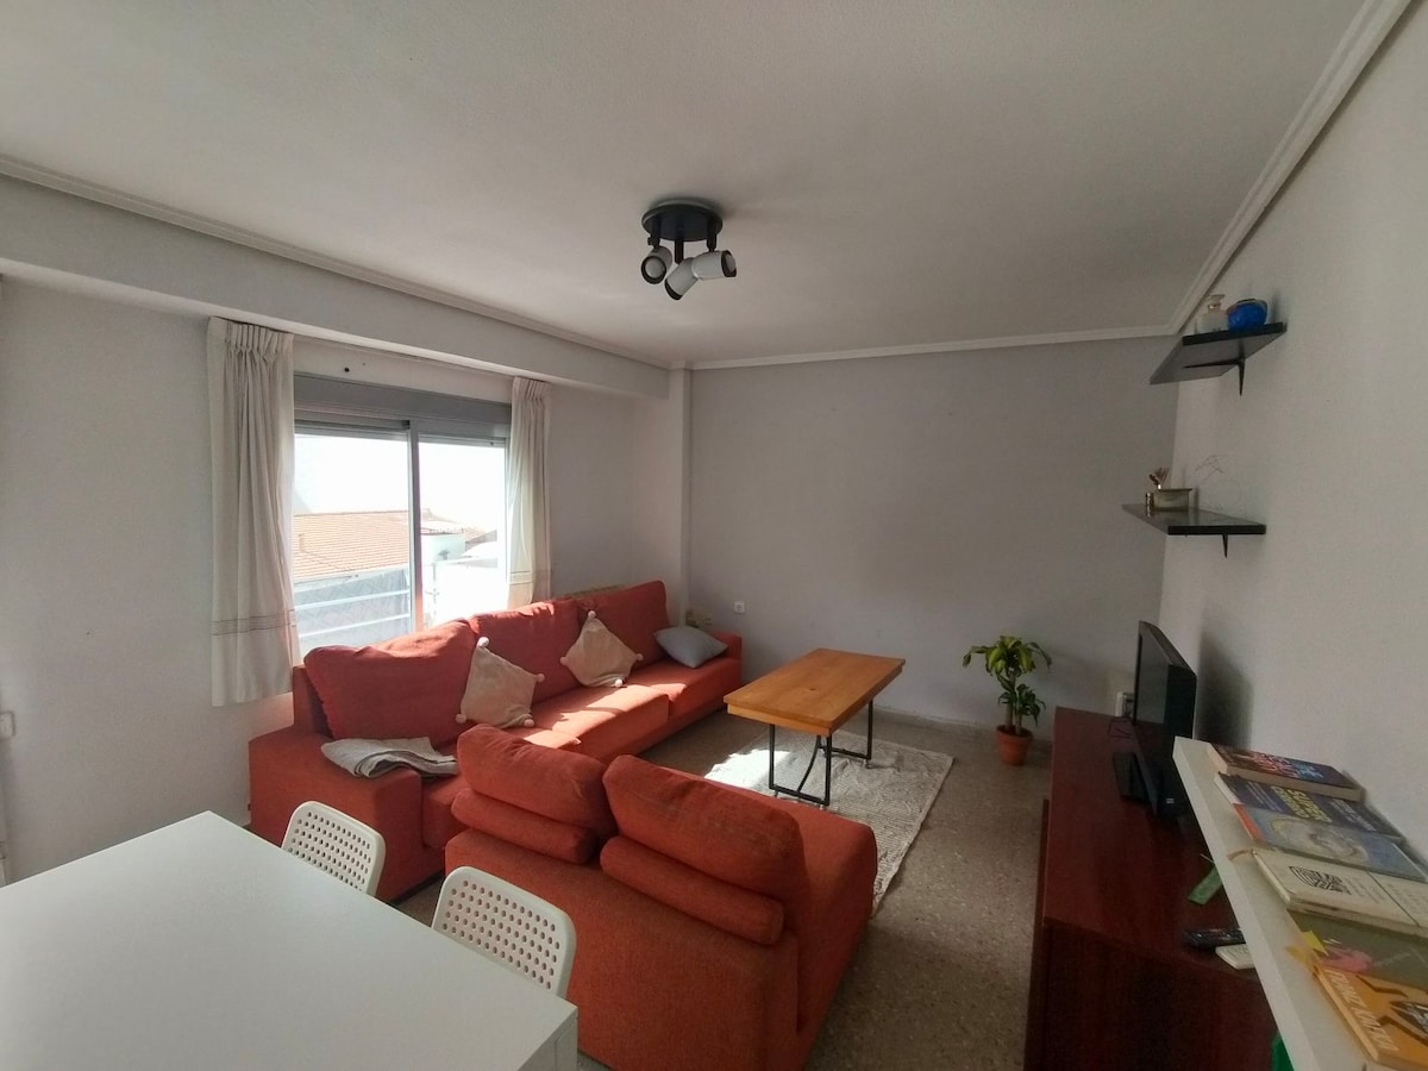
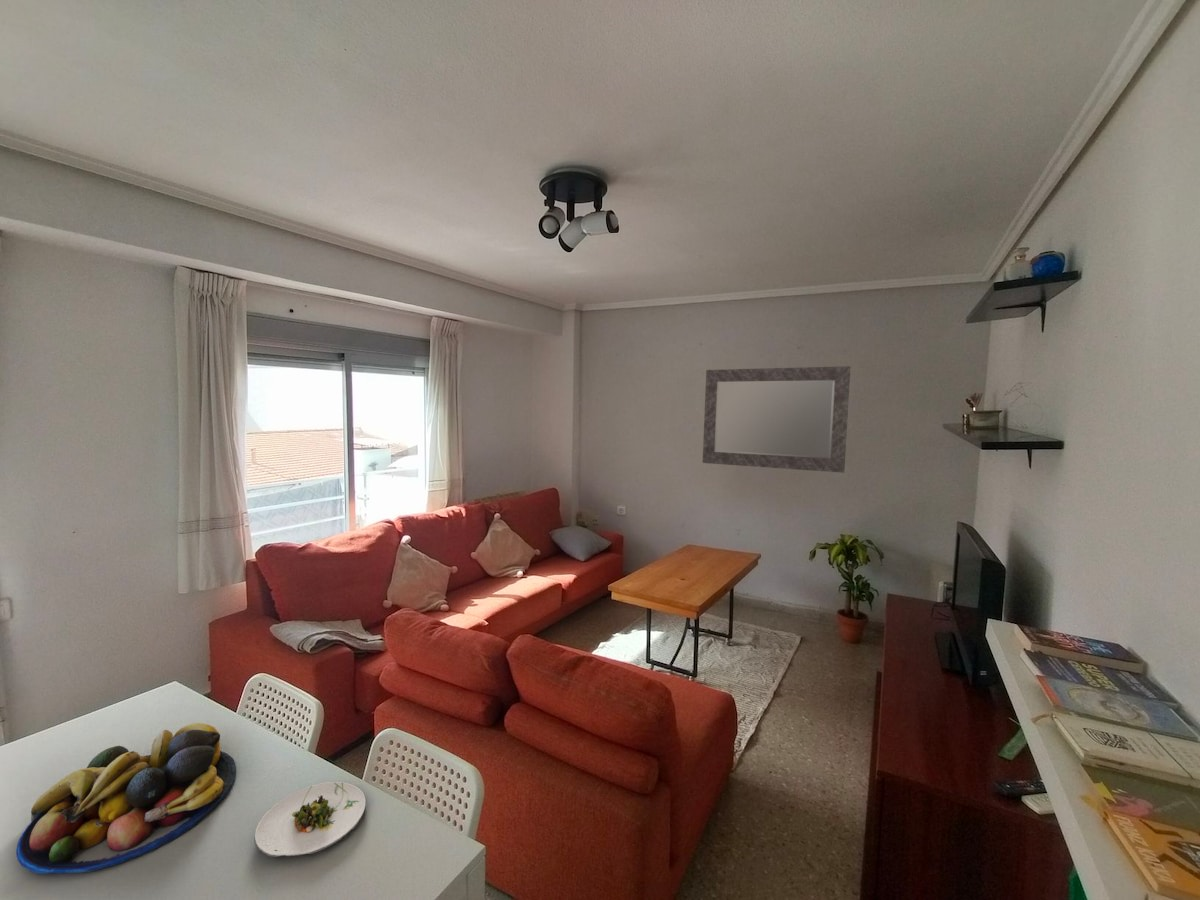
+ mirror (771, 418)
+ salad plate (313, 811)
+ fruit bowl (135, 777)
